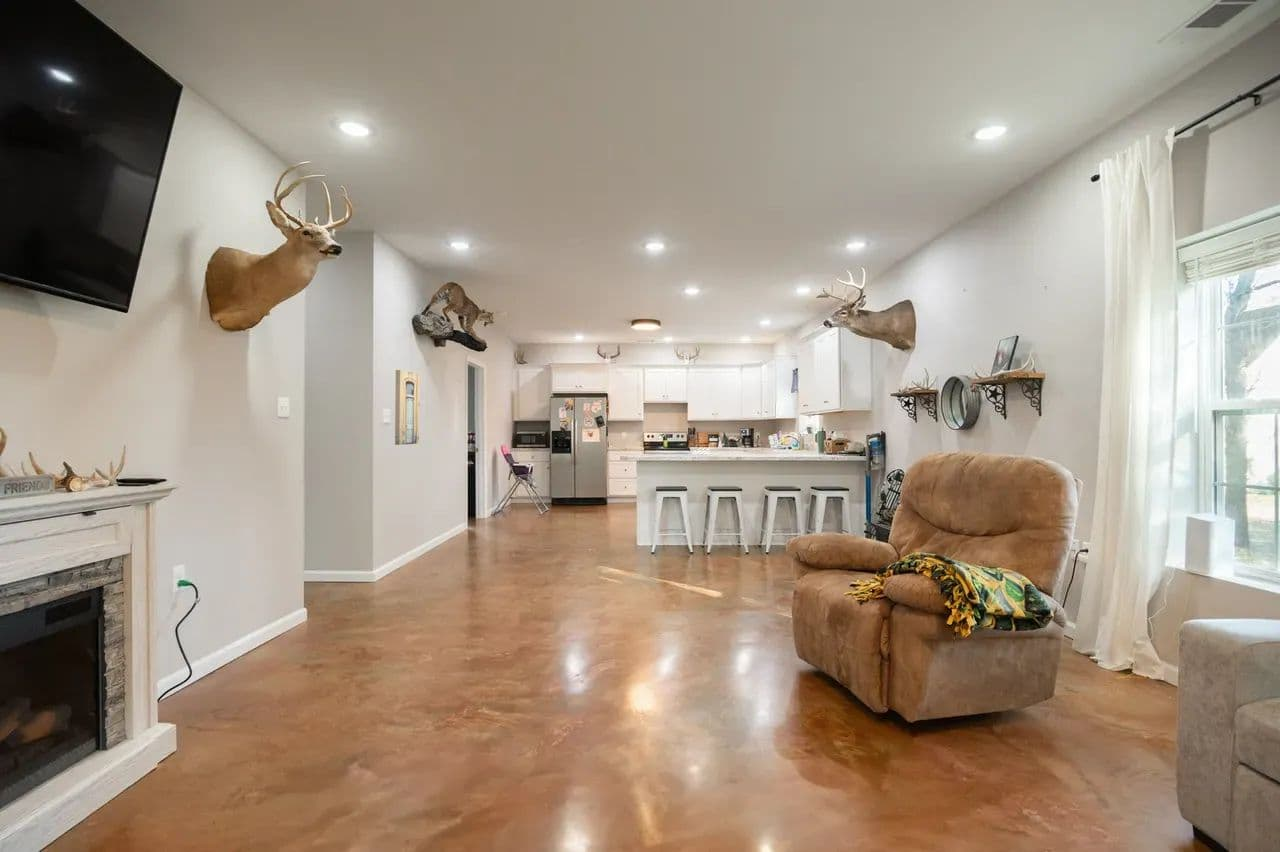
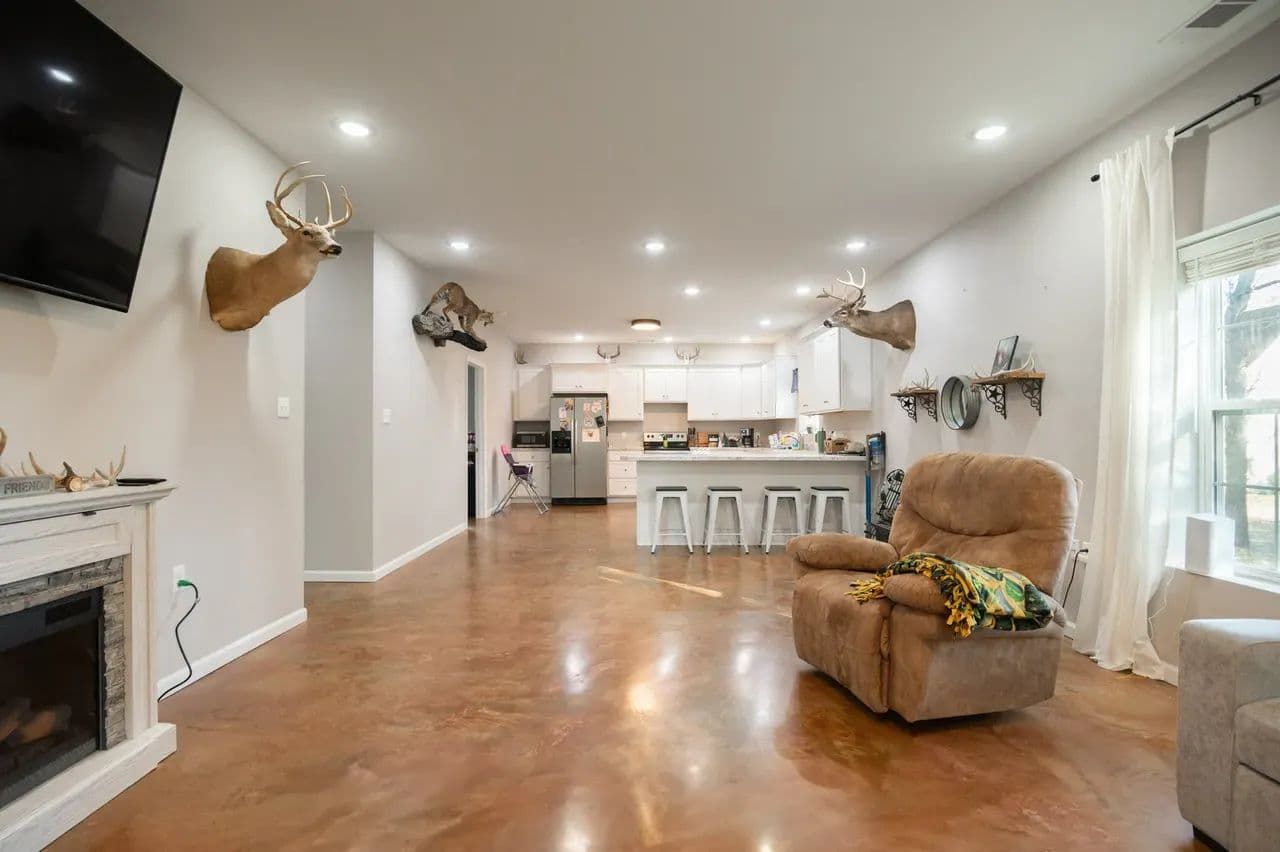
- wall art (407, 408)
